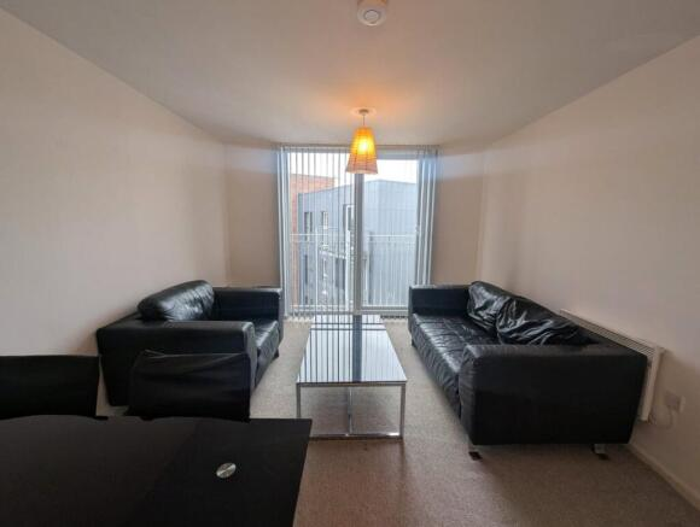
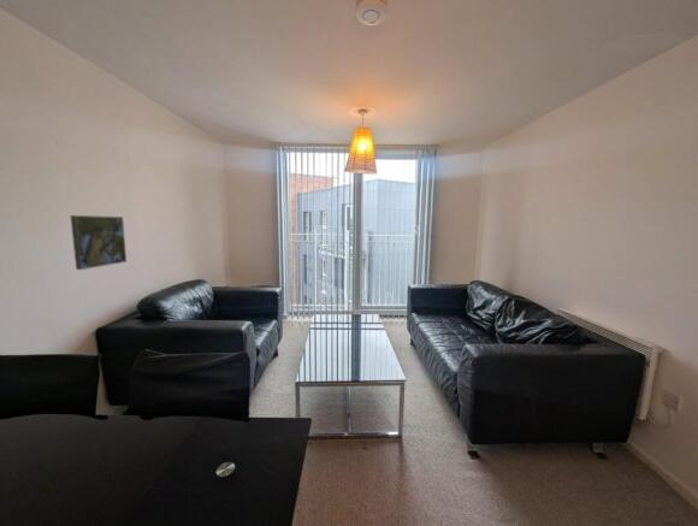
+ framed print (101, 241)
